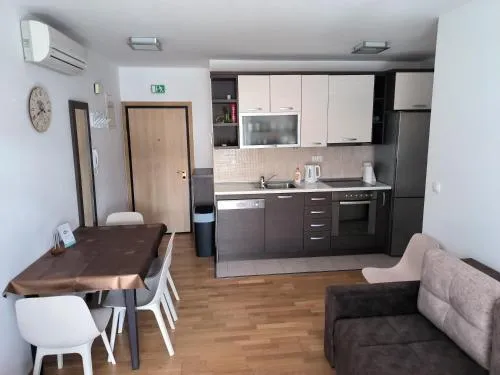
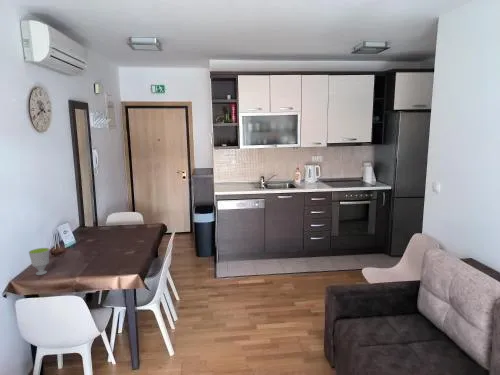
+ cup (40, 261)
